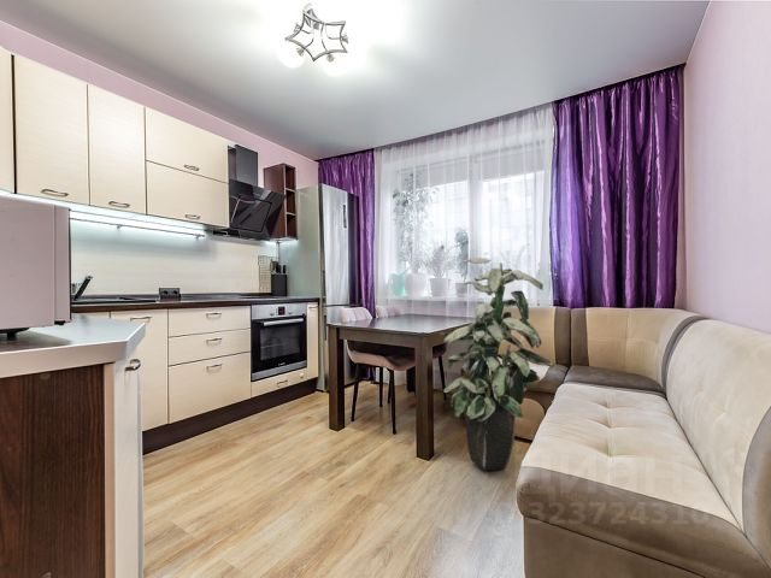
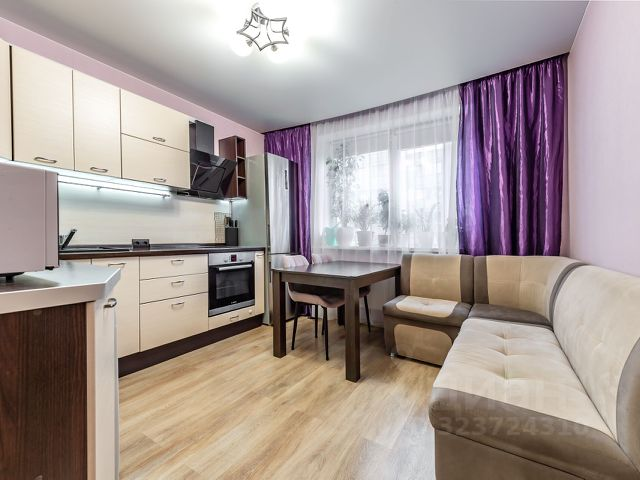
- indoor plant (489, 359)
